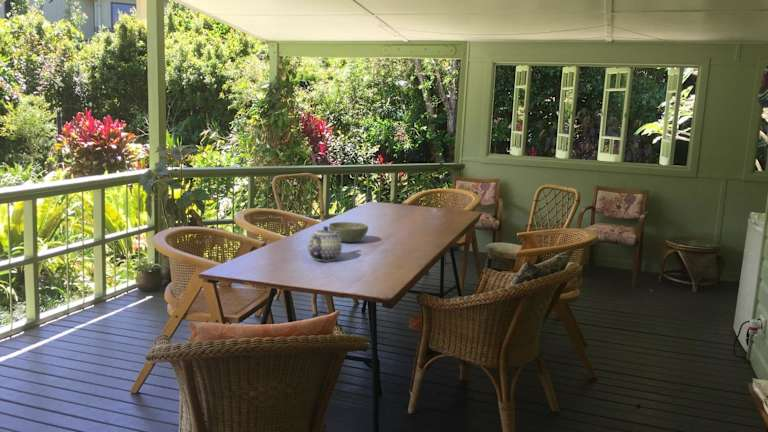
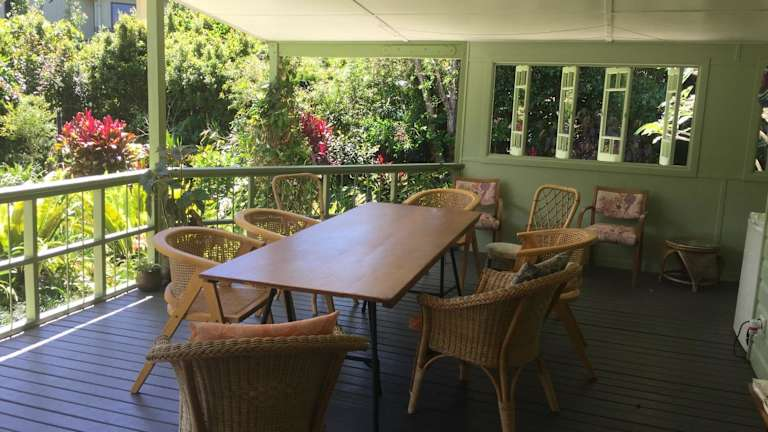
- teapot (325, 242)
- bowl (348, 232)
